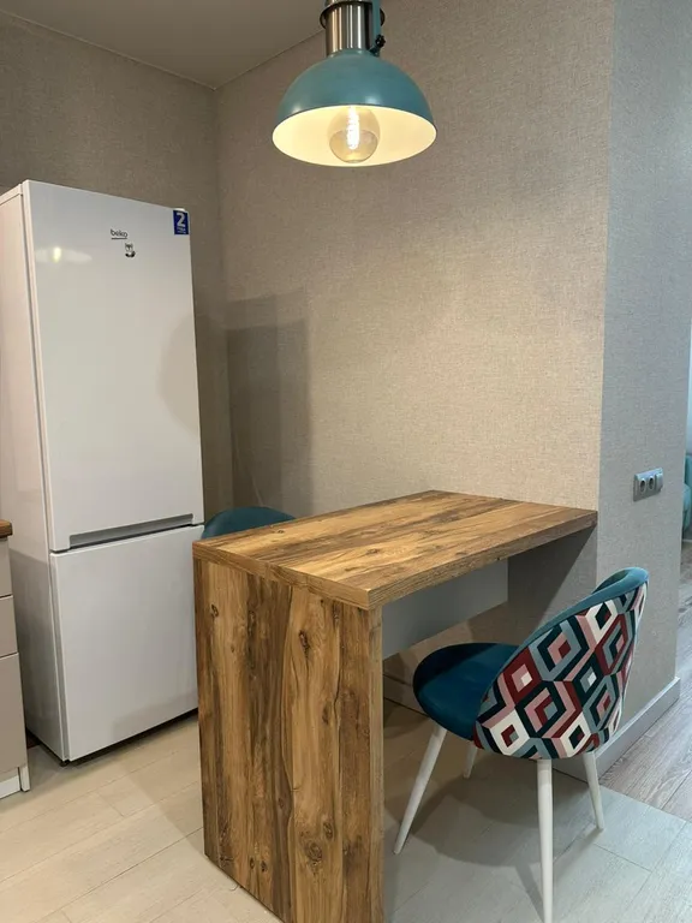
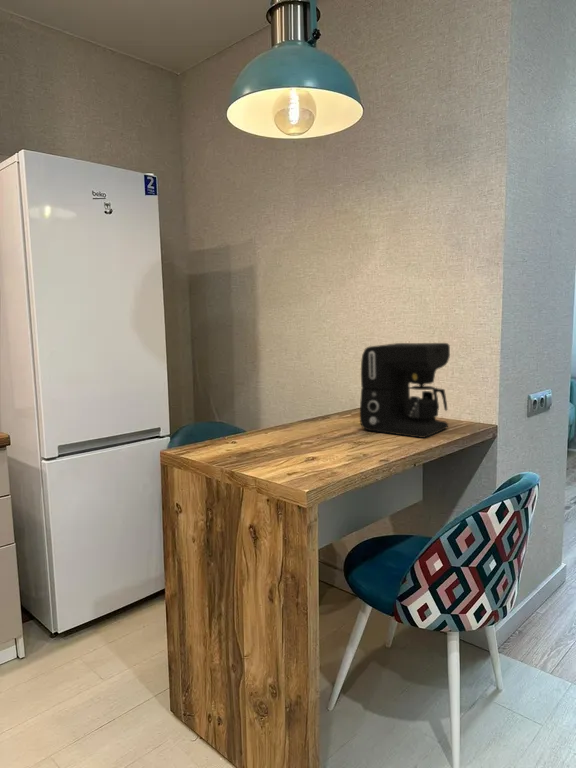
+ coffee maker (407, 387)
